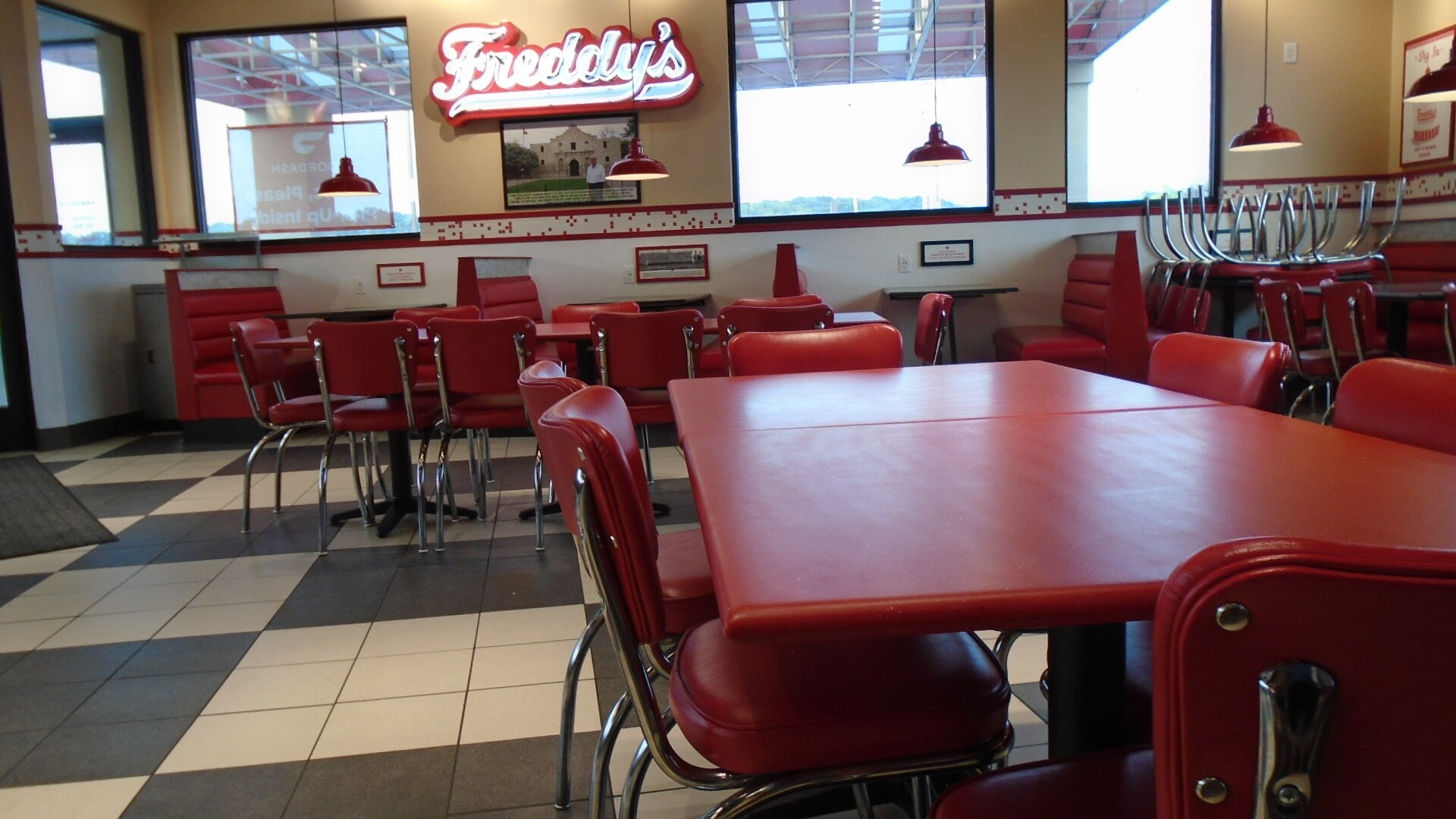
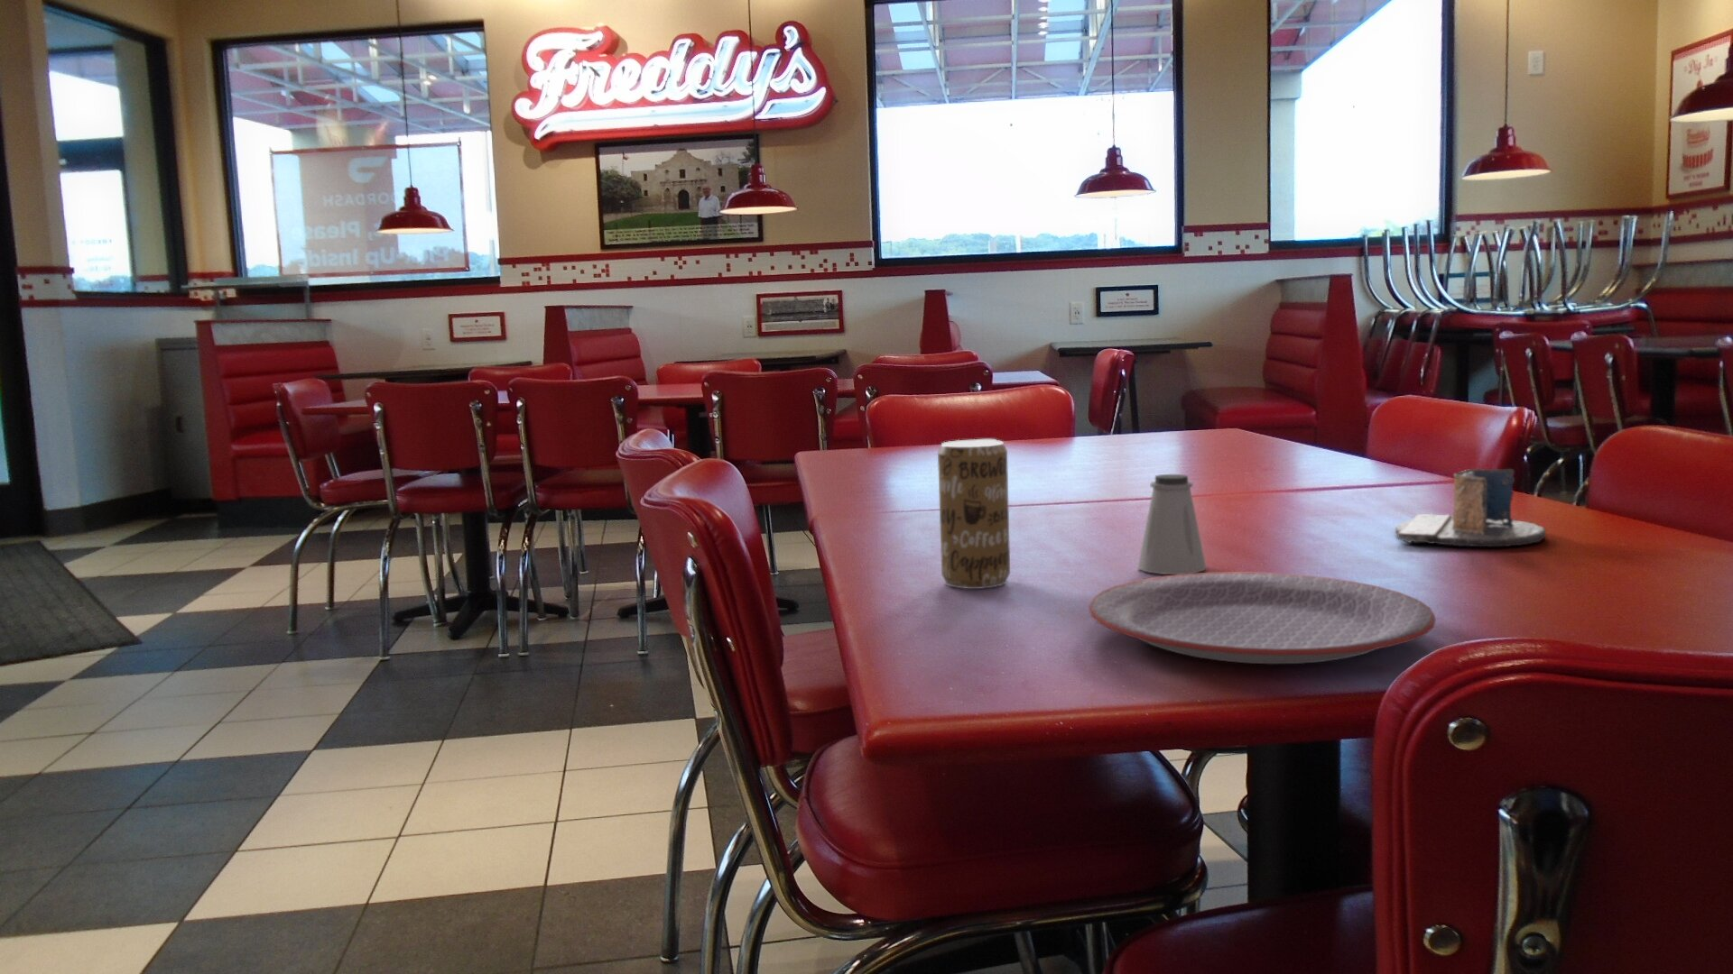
+ plate (1255, 618)
+ beverage can (974, 513)
+ saltshaker (1171, 521)
+ napkin holder (1470, 502)
